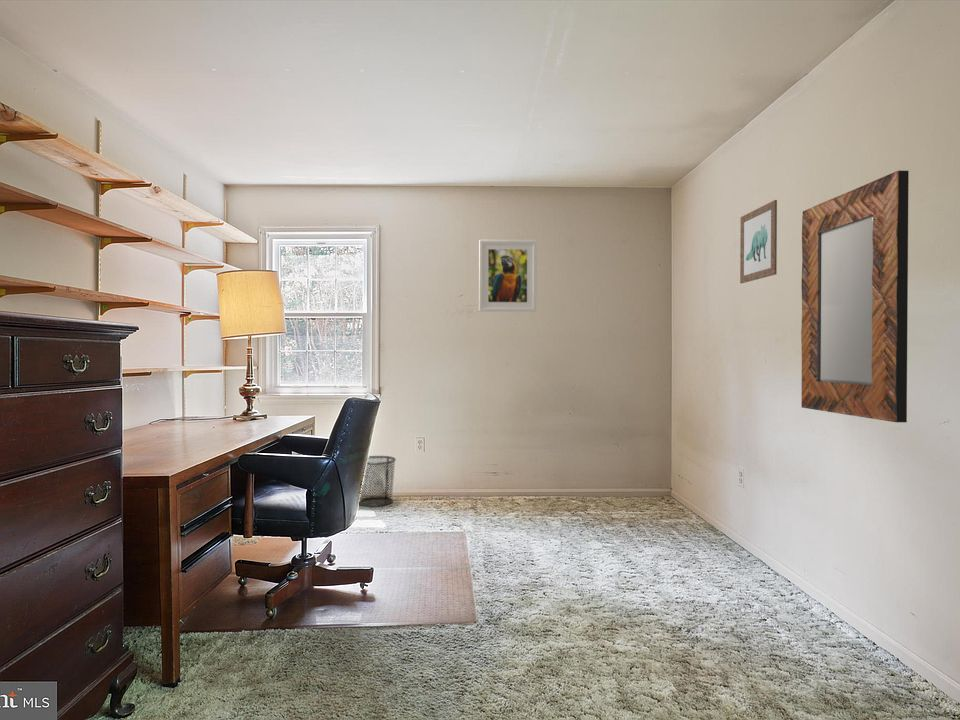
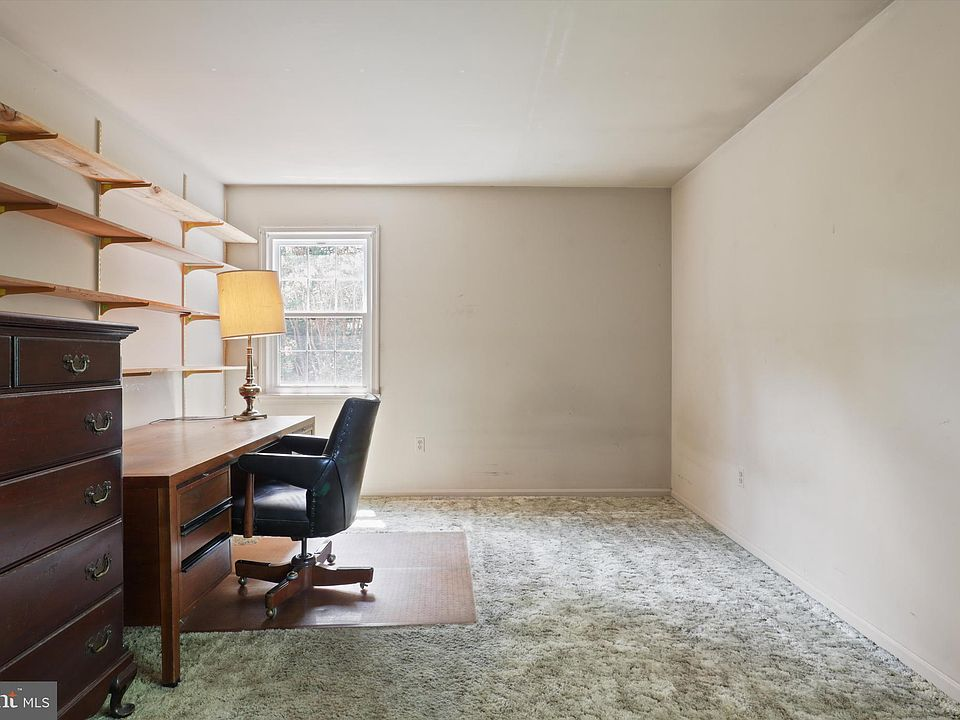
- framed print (507, 275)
- home mirror (847, 304)
- wall art (757, 244)
- waste bin (375, 480)
